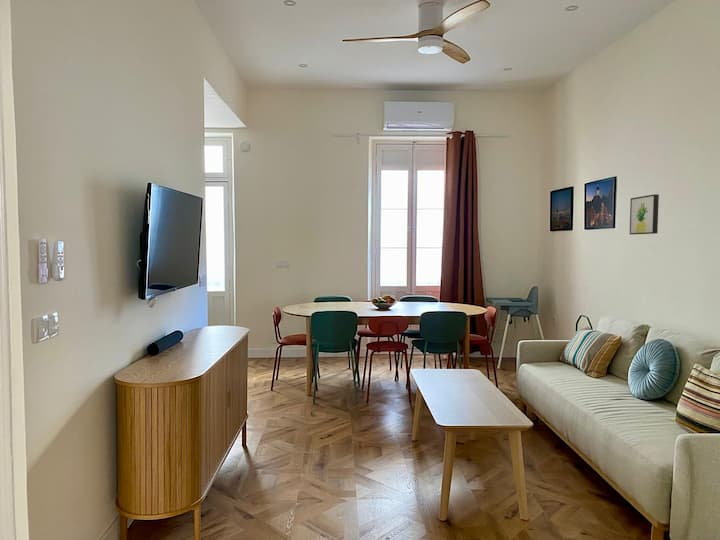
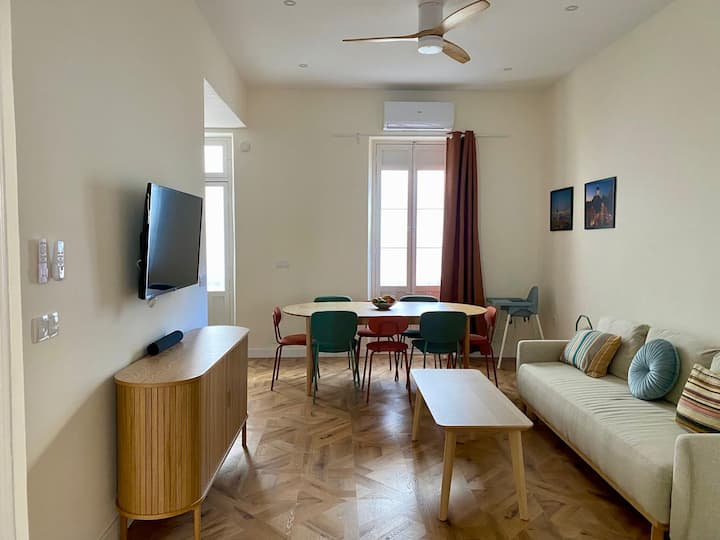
- wall art (643, 215)
